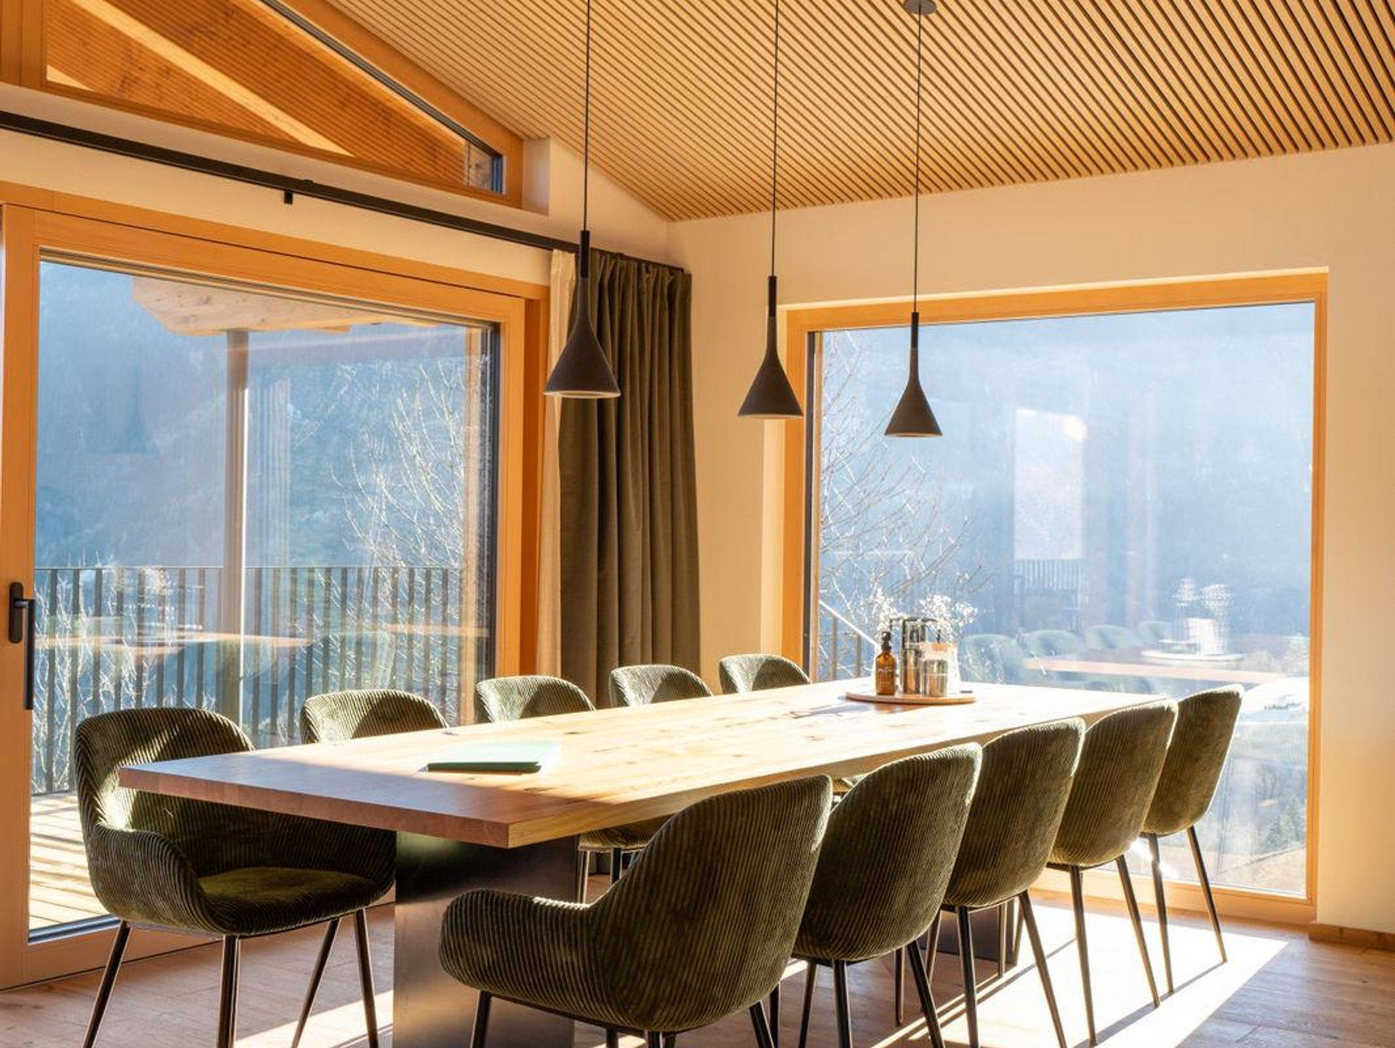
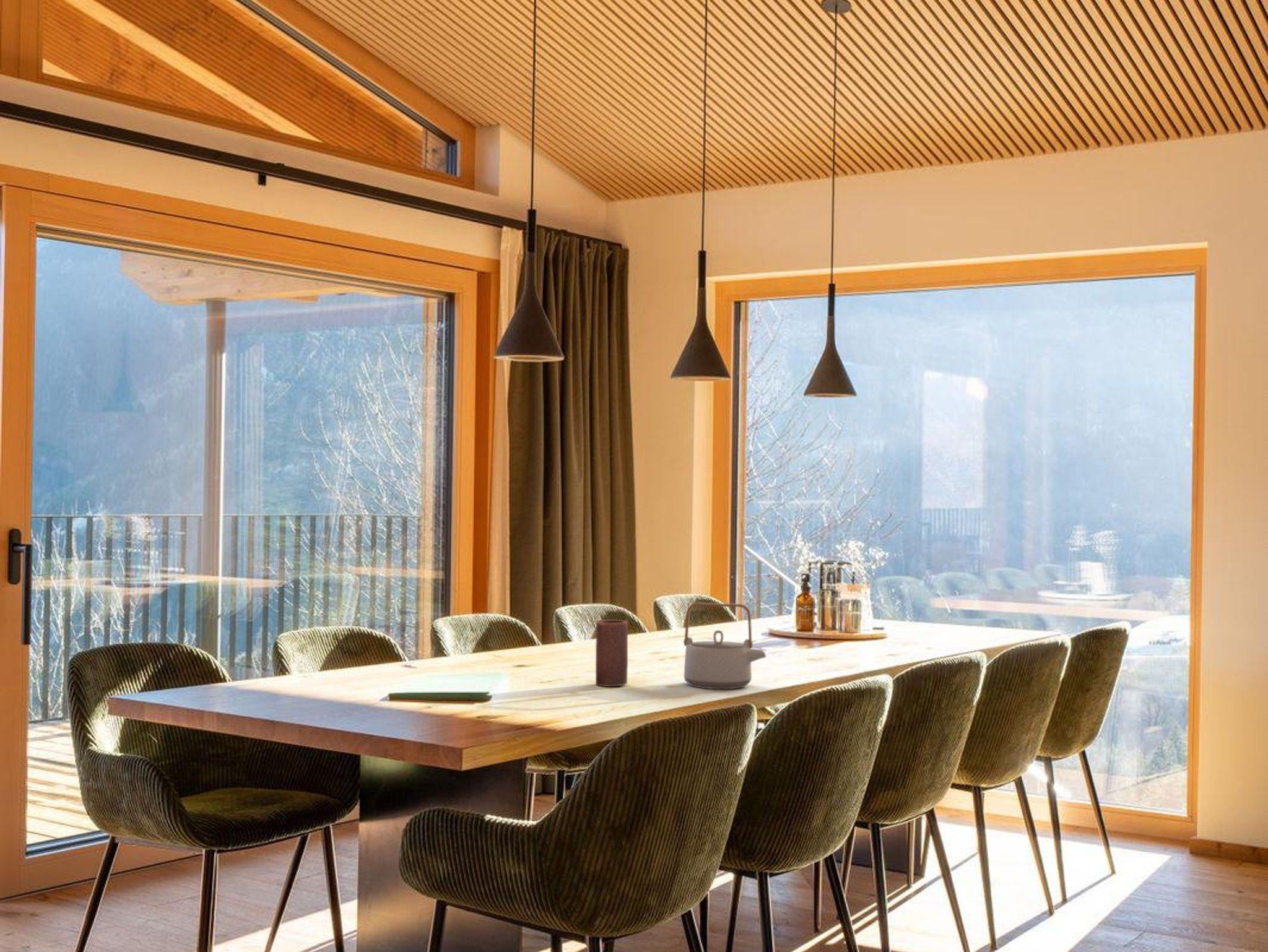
+ candle (612, 652)
+ teapot (724, 644)
